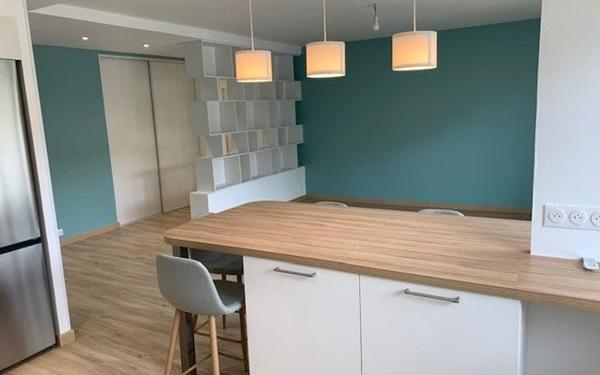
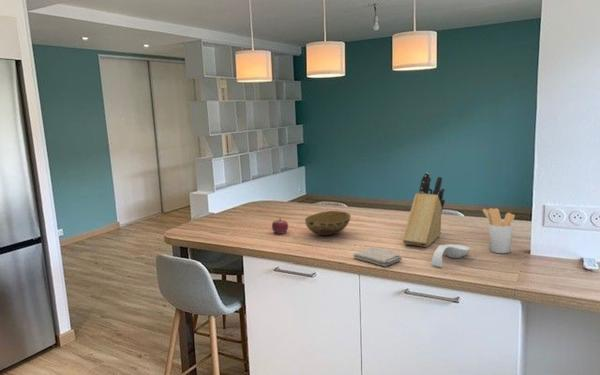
+ utensil holder (497, 229)
+ knife block (425, 207)
+ fruit (280, 225)
+ washcloth (377, 256)
+ spoon rest (449, 251)
+ bowl (328, 224)
